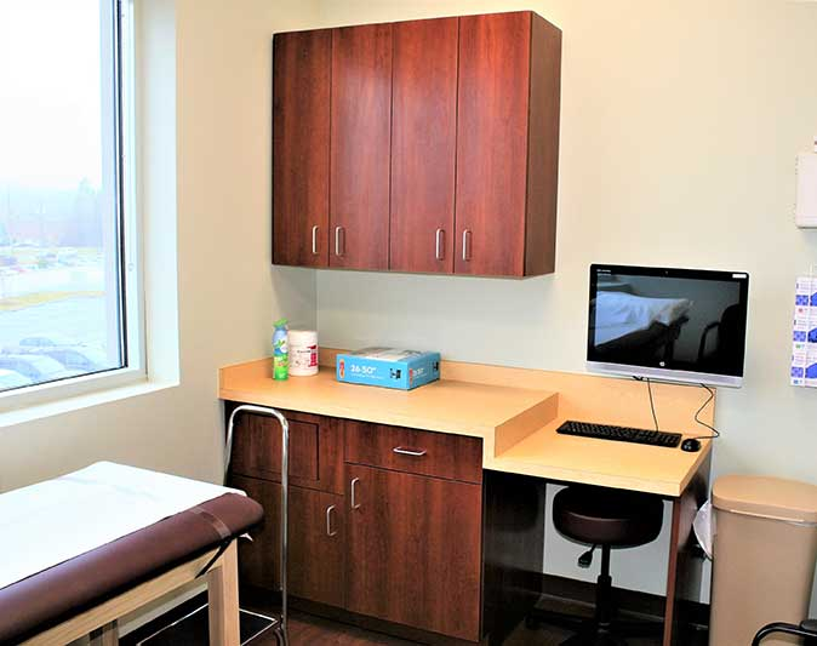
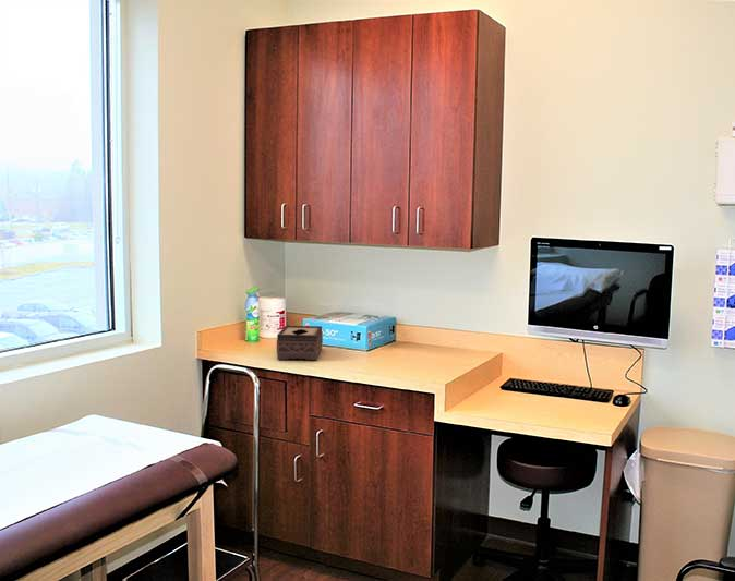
+ tissue box (300, 341)
